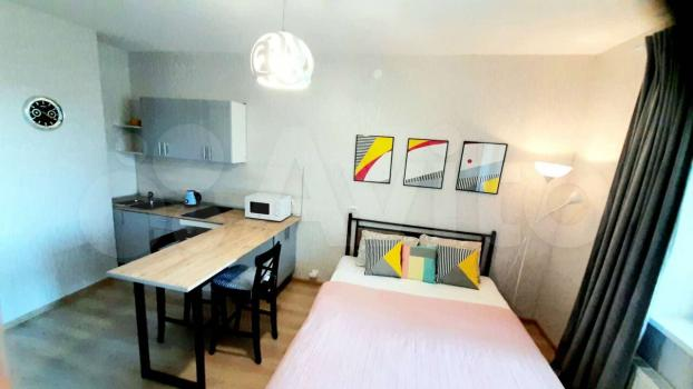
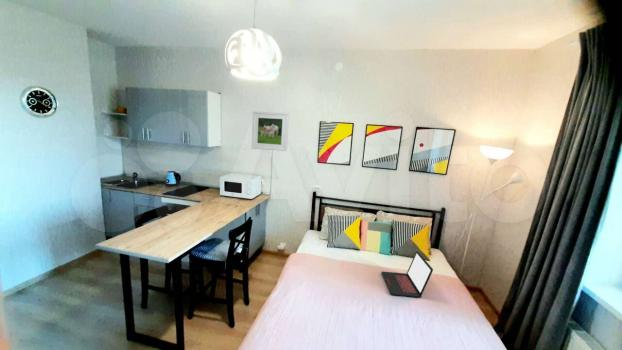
+ laptop (404, 273)
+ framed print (269, 131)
